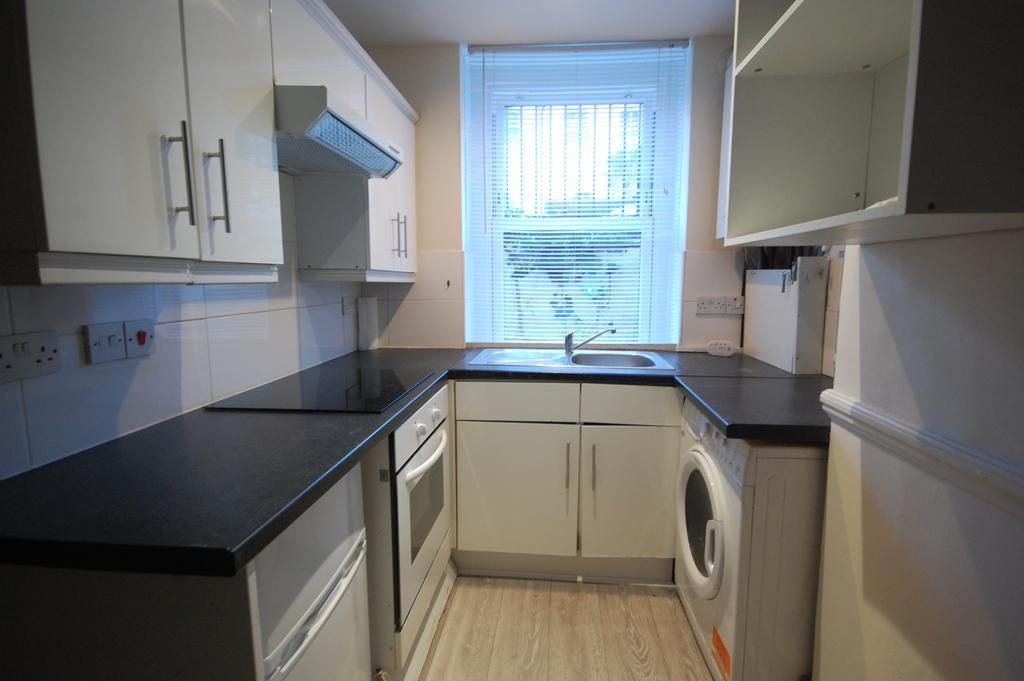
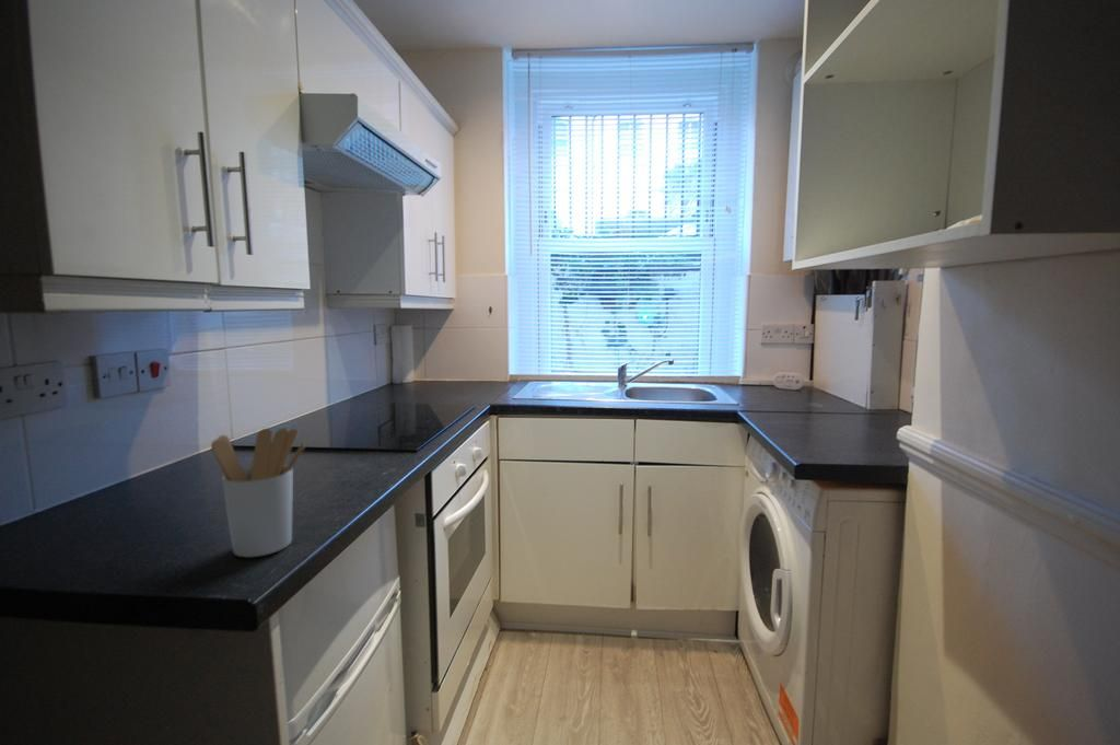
+ utensil holder (266, 486)
